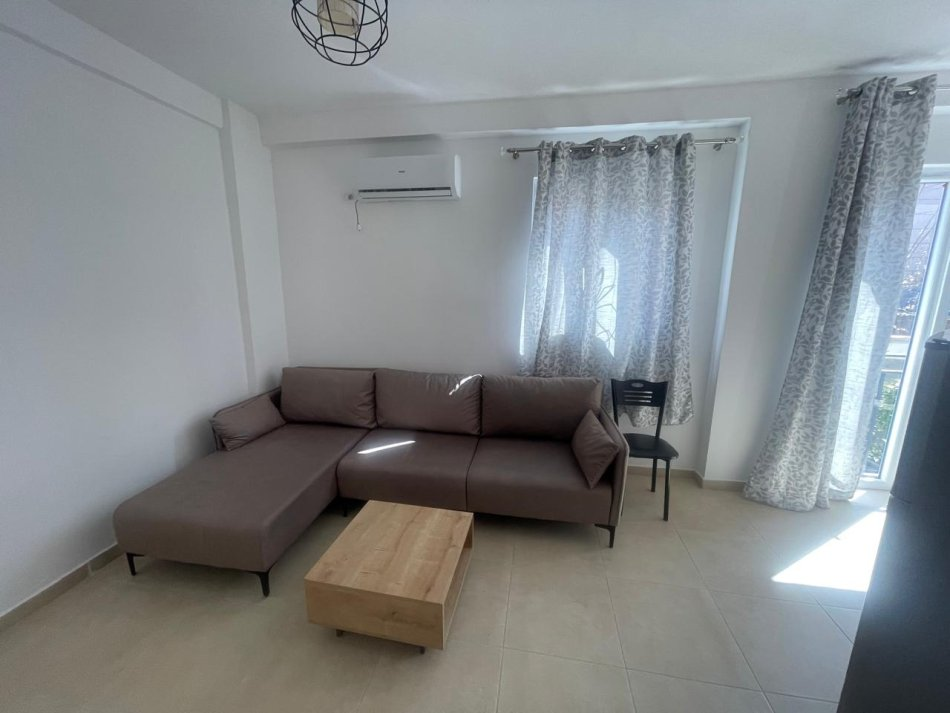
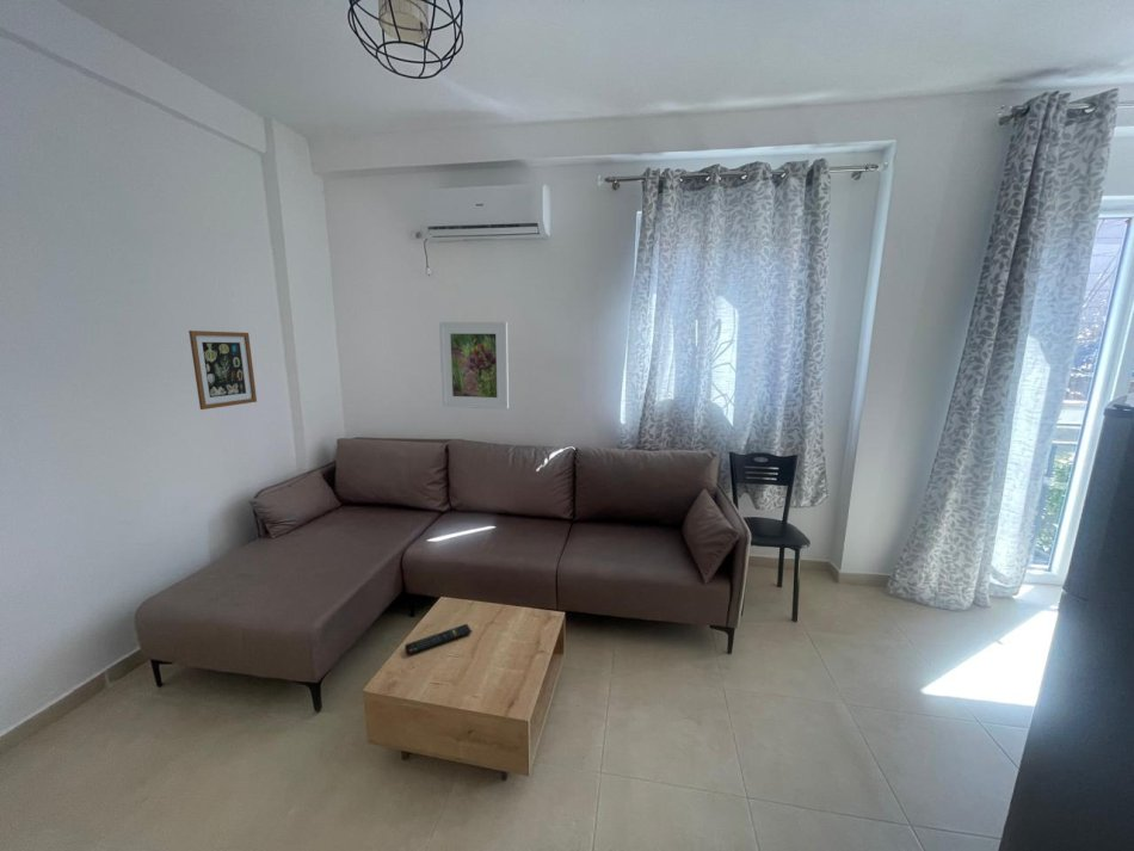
+ remote control (438, 639)
+ wall art (226, 369)
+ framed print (474, 365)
